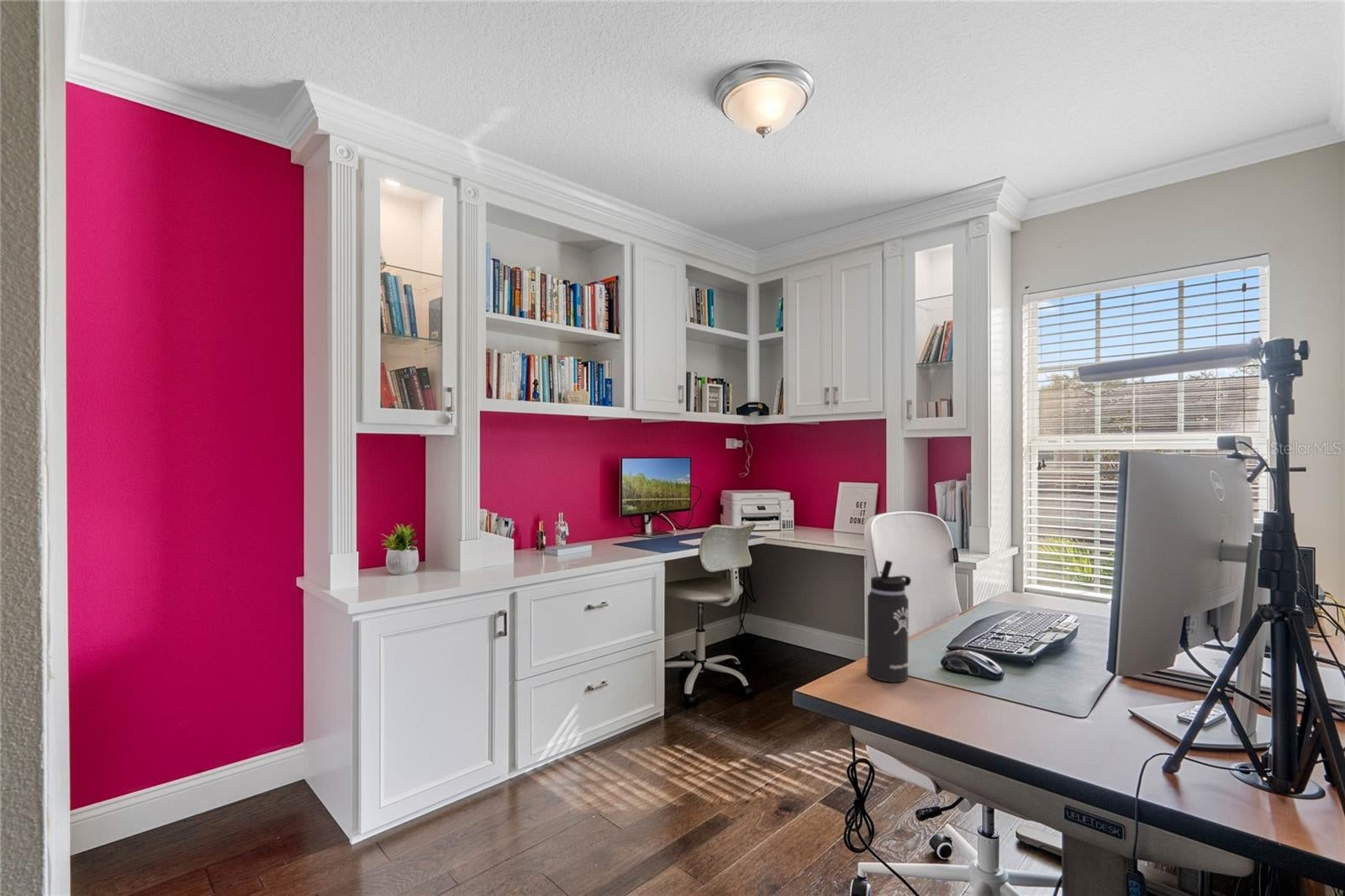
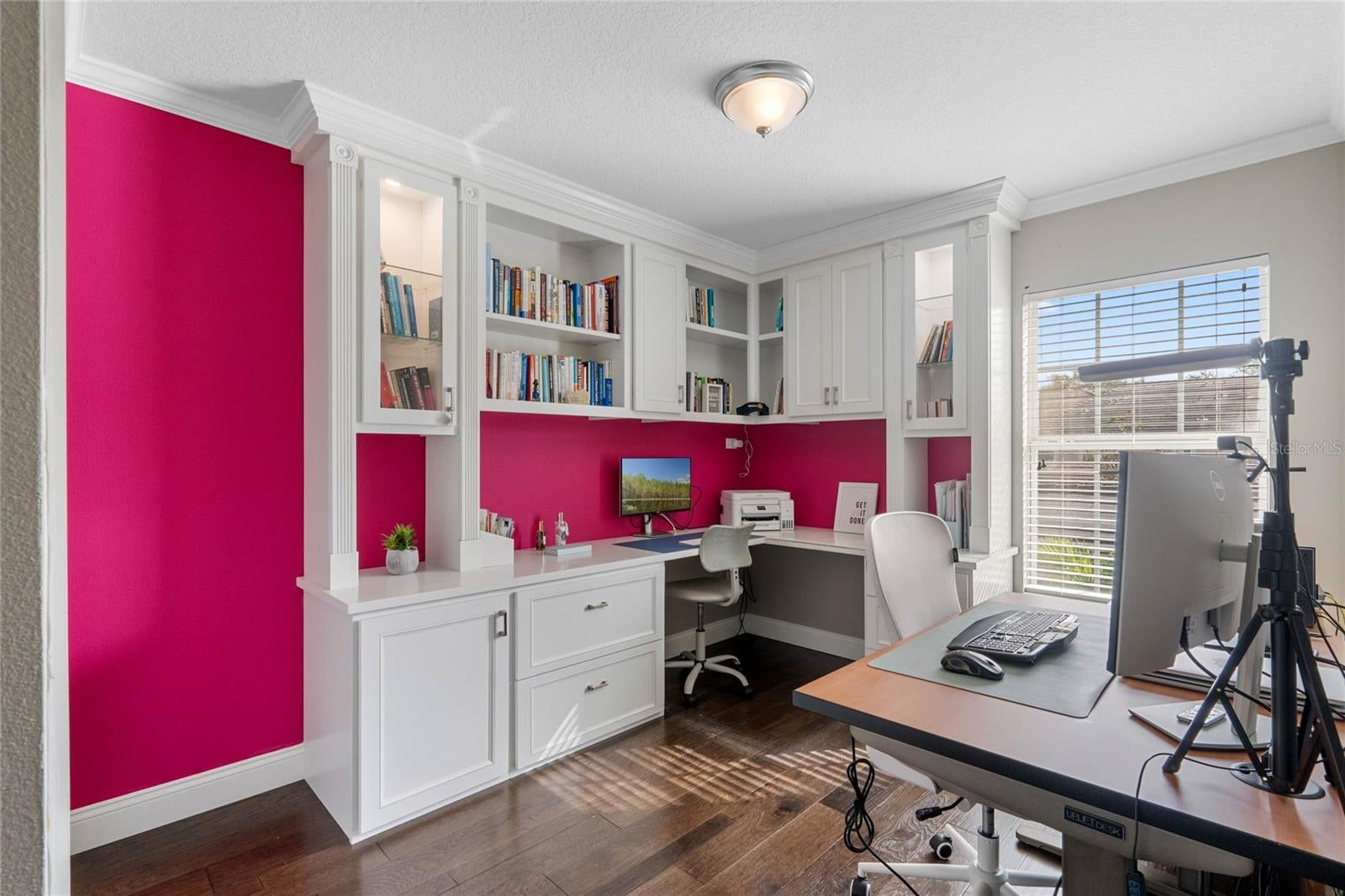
- thermos bottle (890, 617)
